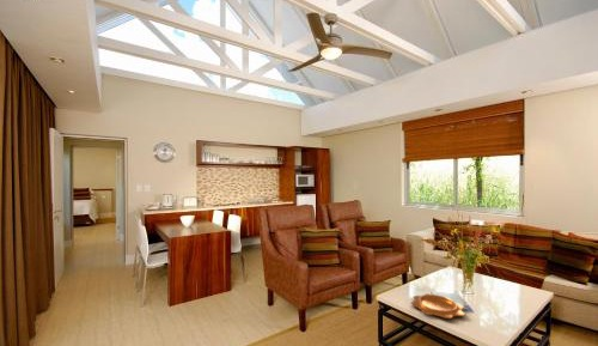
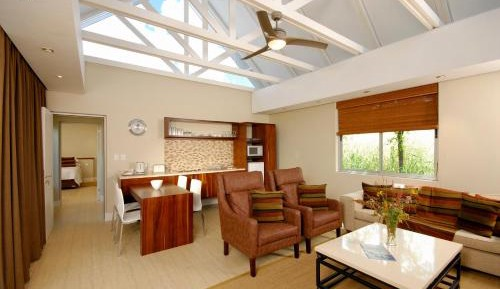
- decorative bowl (437, 304)
